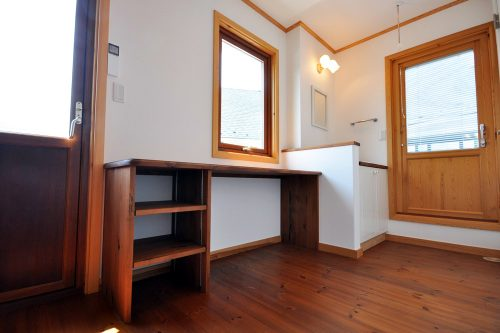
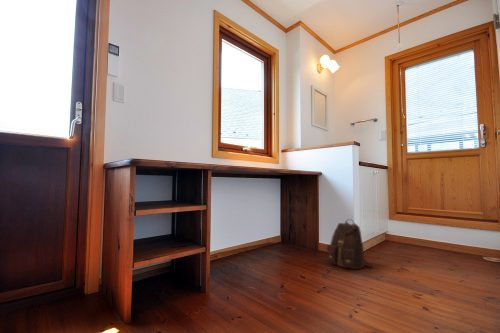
+ backpack (346, 241)
